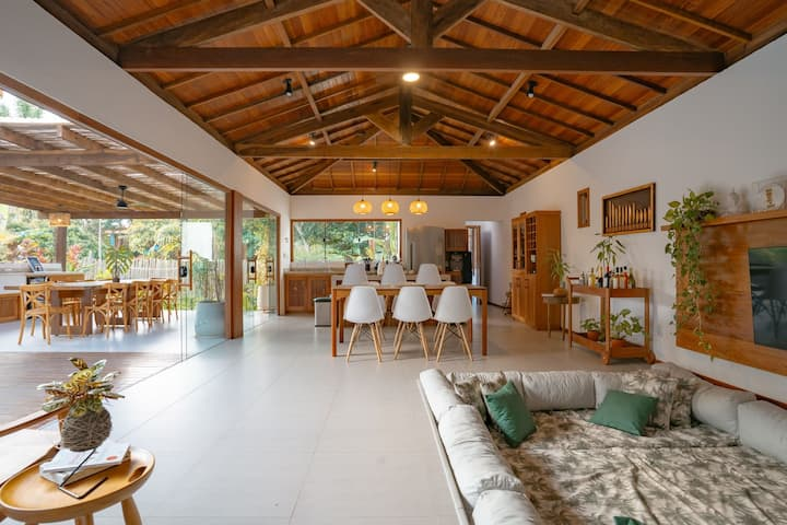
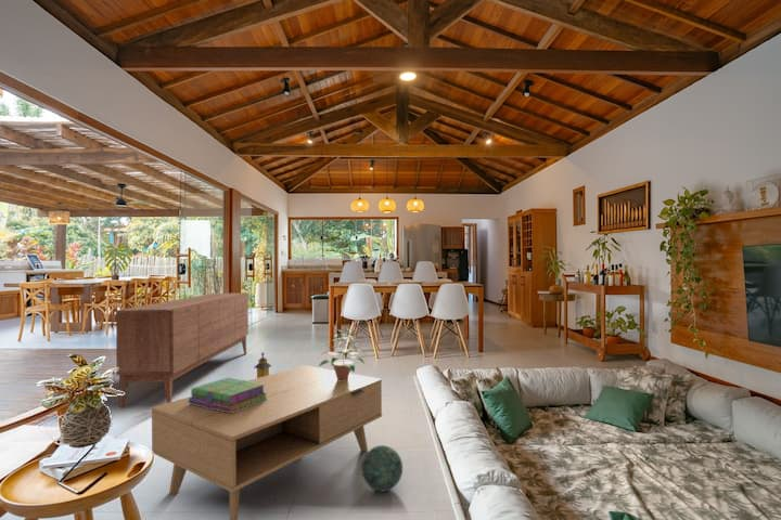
+ sideboard (196, 337)
+ stack of books (228, 393)
+ lantern (263, 367)
+ coffee table (280, 430)
+ potted plant (343, 354)
+ ball (382, 467)
